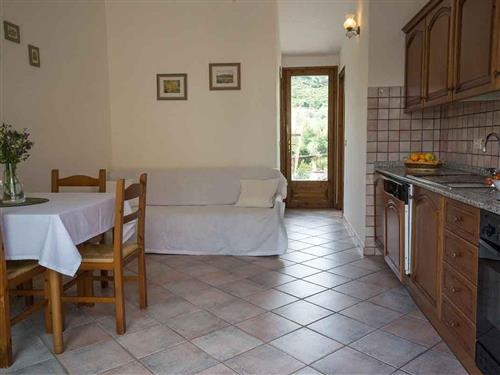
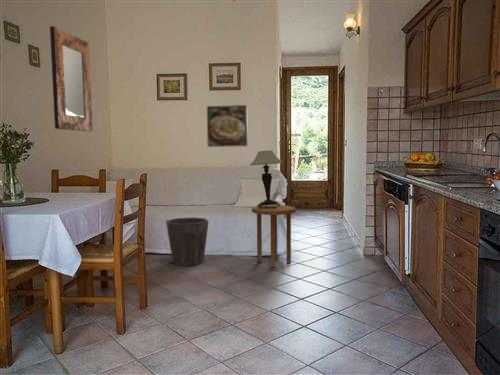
+ waste bin (187, 241)
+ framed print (227, 126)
+ table lamp (268, 179)
+ home mirror (73, 83)
+ side table (273, 235)
